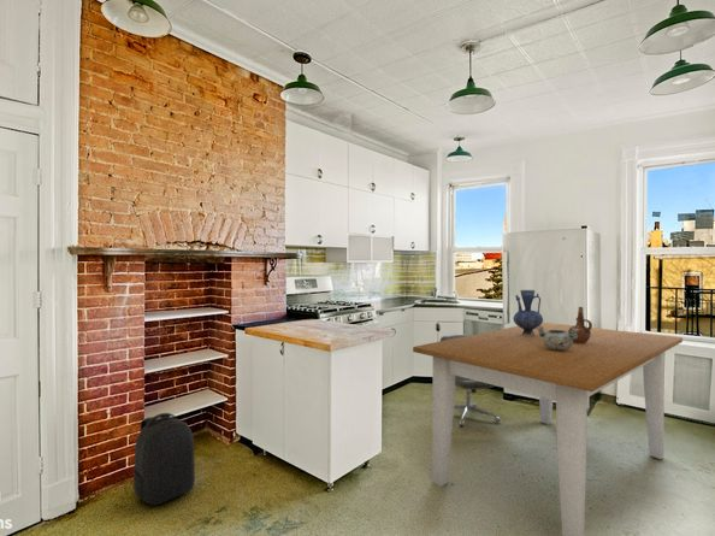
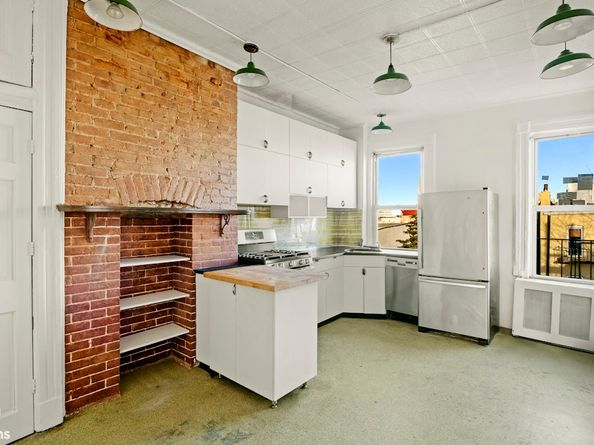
- backpack (164, 453)
- table (556, 405)
- decorative bowl (556, 337)
- vase (527, 312)
- ceramic pitcher (579, 324)
- chair (467, 378)
